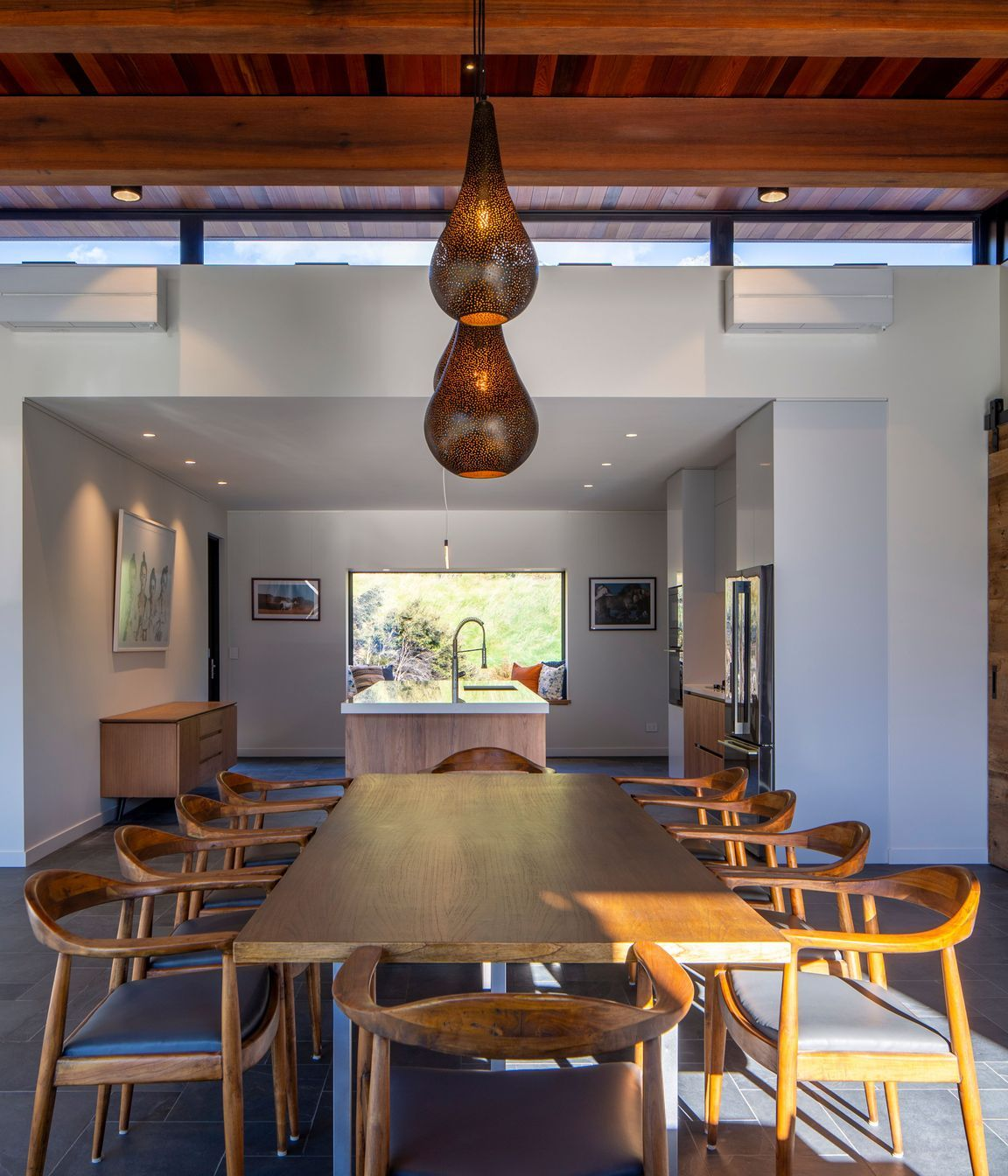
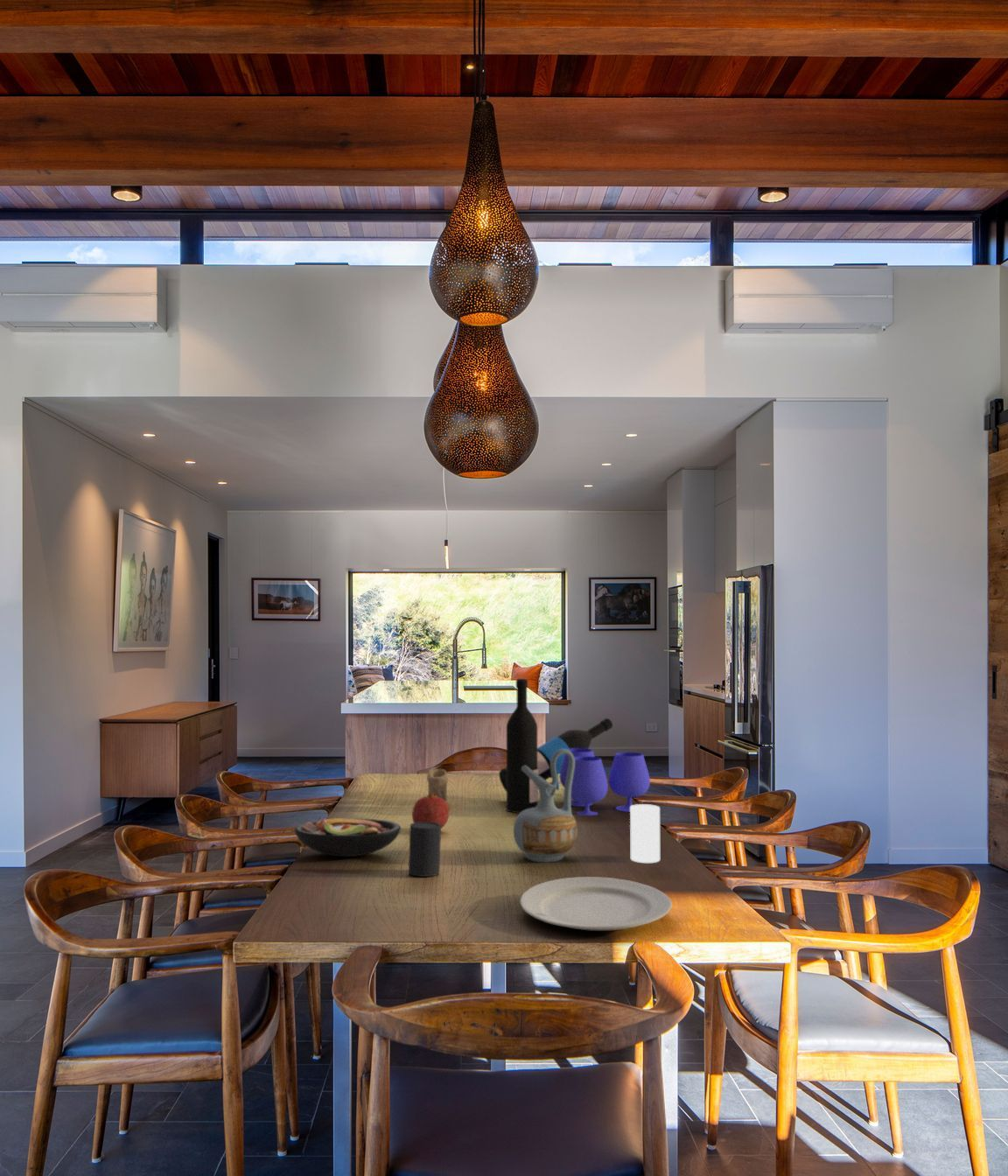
+ candle (438, 786)
+ chinaware (595, 906)
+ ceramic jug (545, 803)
+ cup (424, 848)
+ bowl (347, 836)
+ fruit (430, 812)
+ cup (645, 833)
+ wine bottle (569, 740)
